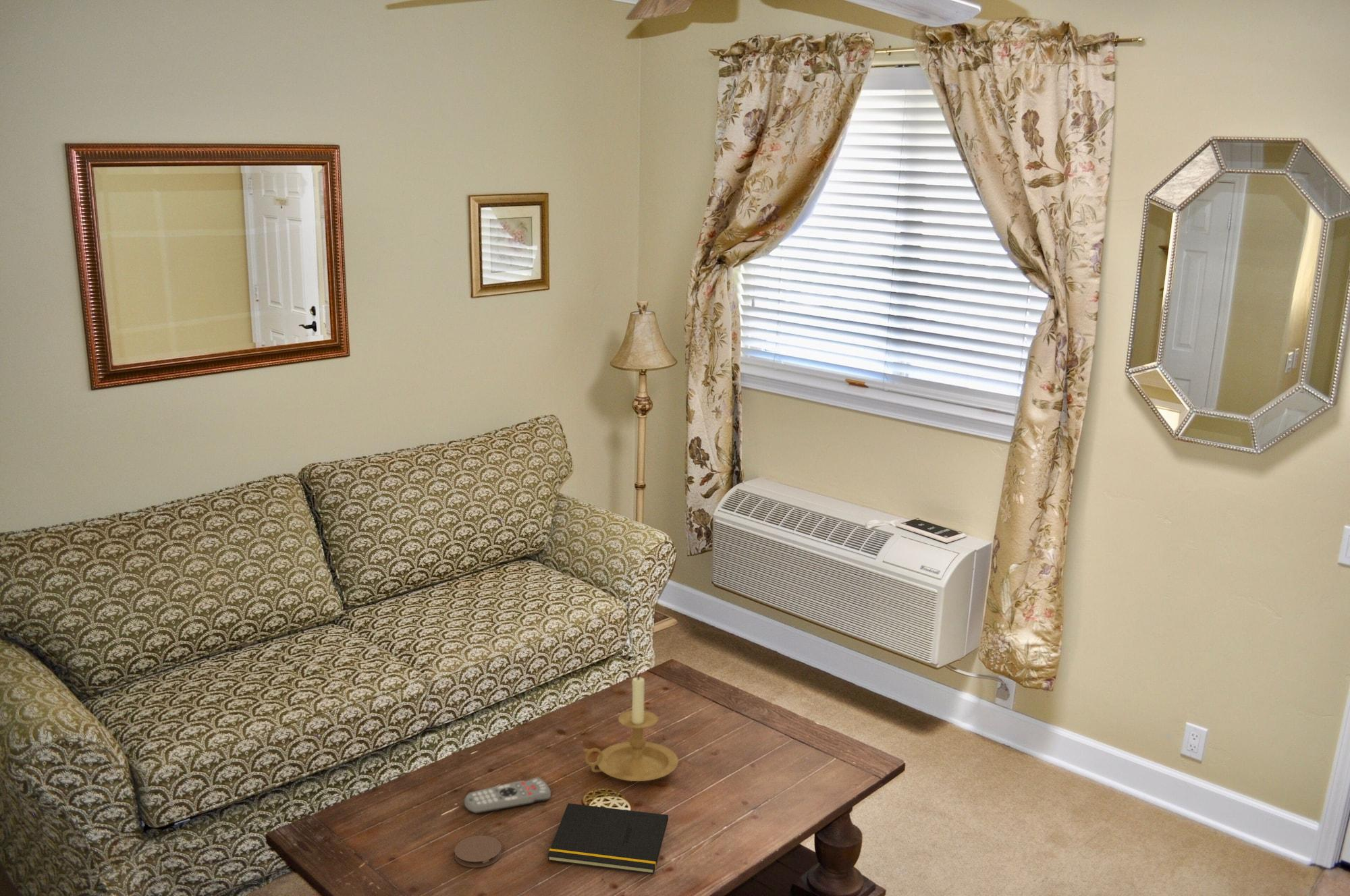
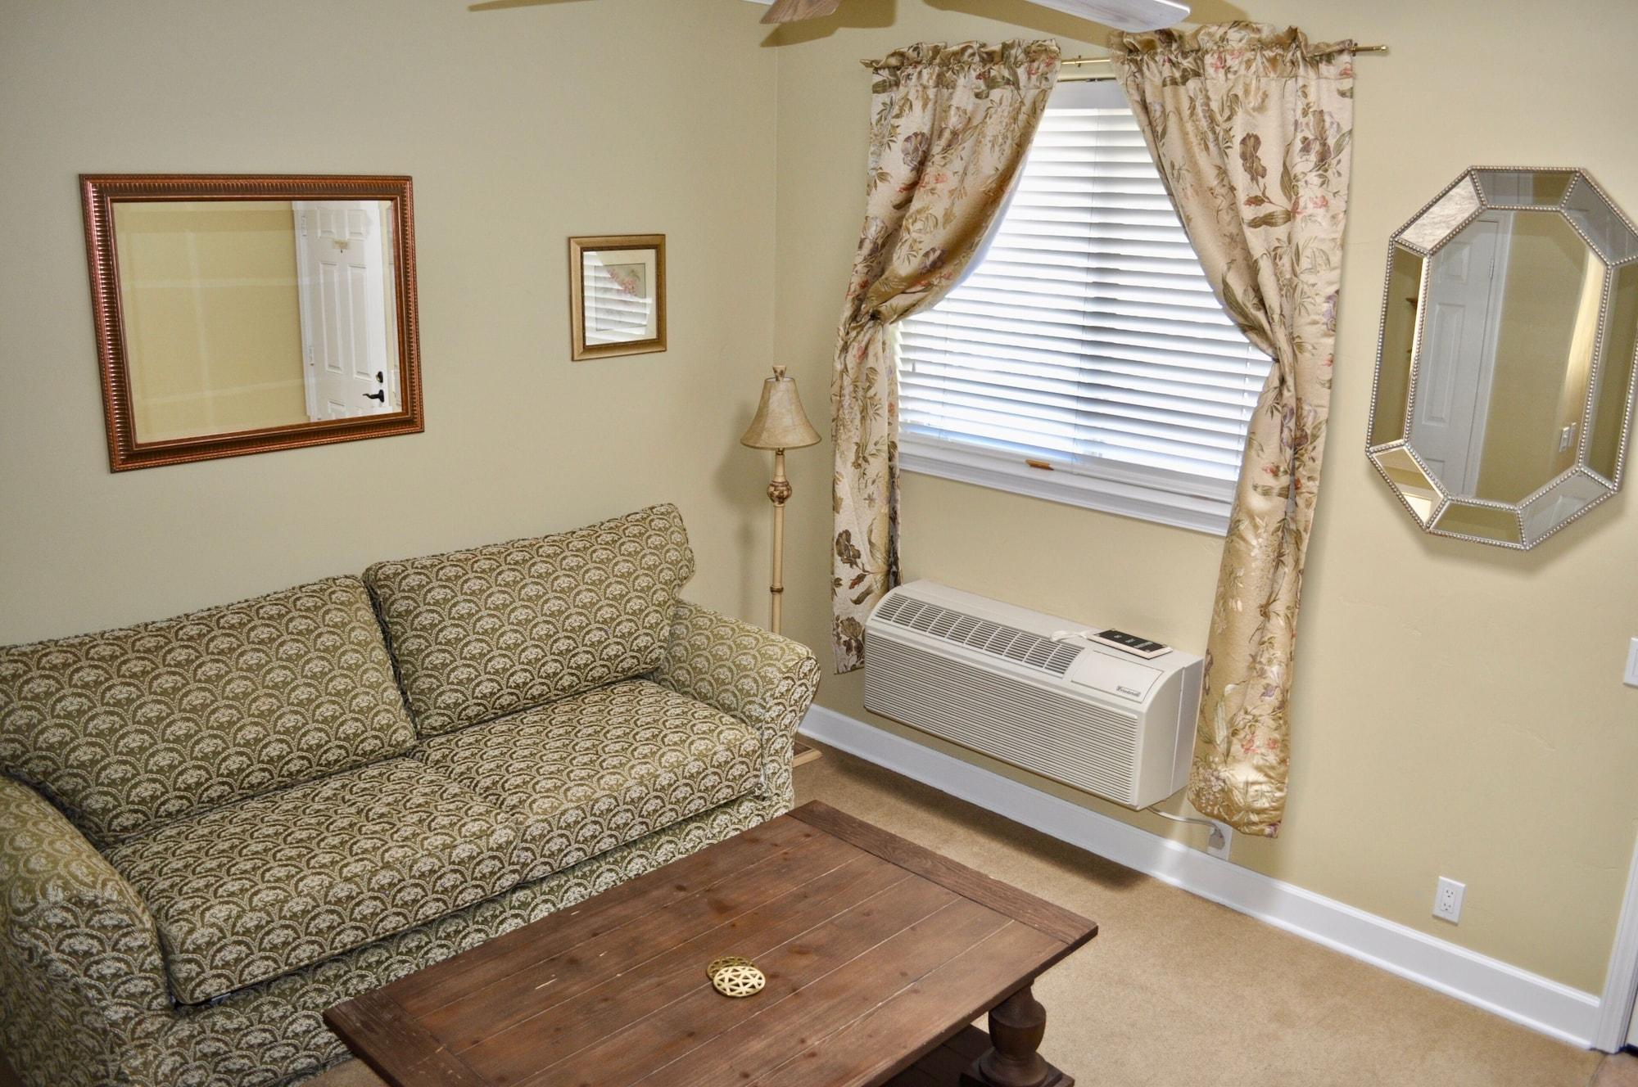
- notepad (609, 837)
- coaster (478, 851)
- remote control (507, 796)
- candle holder (637, 723)
